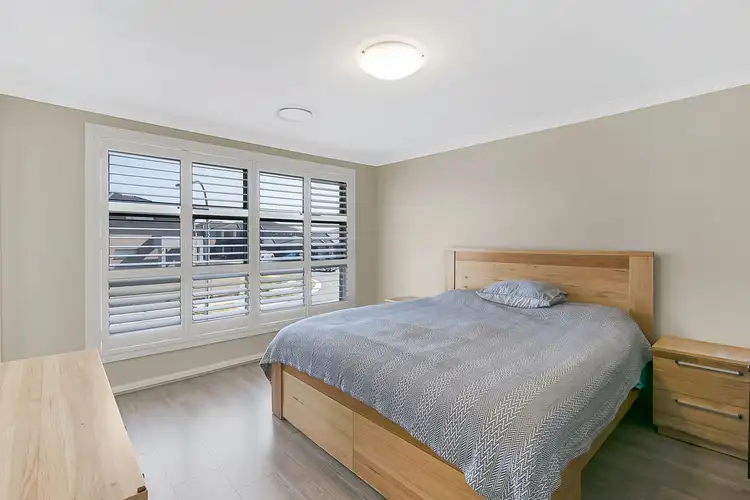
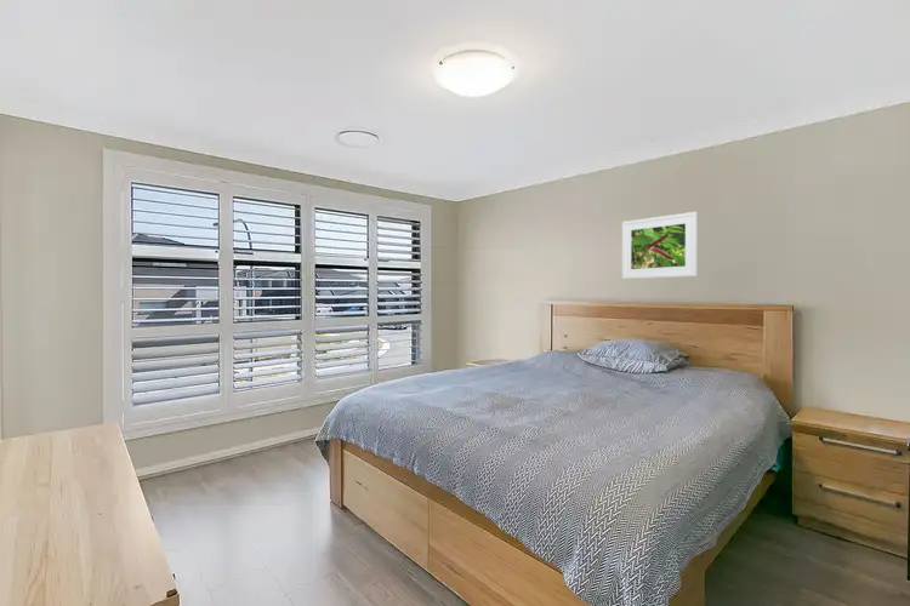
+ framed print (656, 247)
